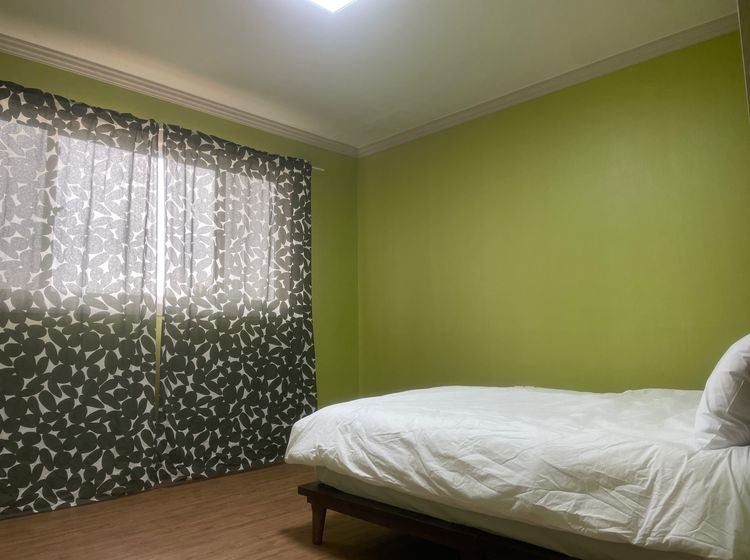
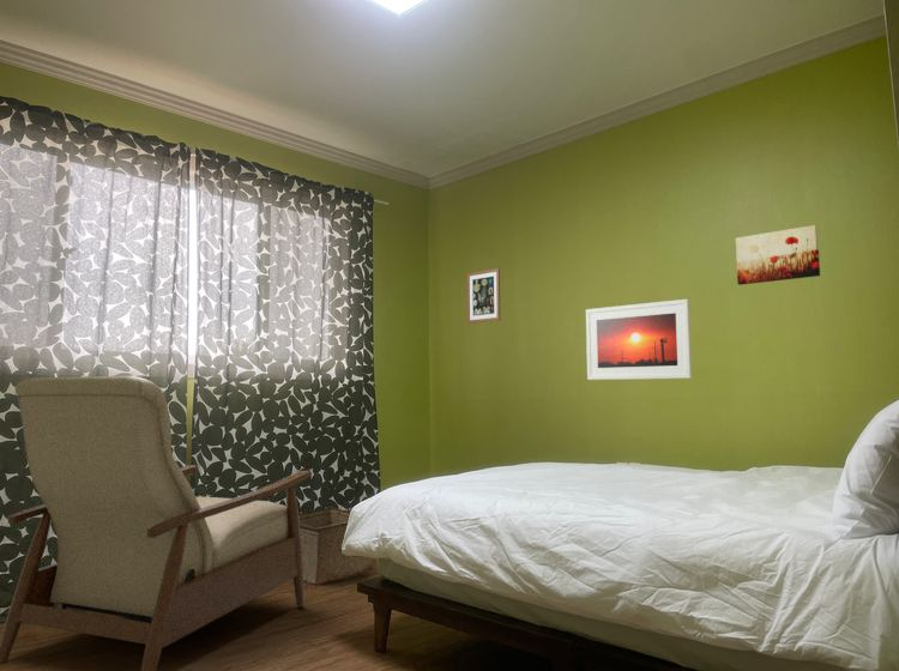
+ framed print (635, 341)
+ wall art (776, 255)
+ chair (170, 502)
+ wall art (483, 296)
+ storage bin (324, 543)
